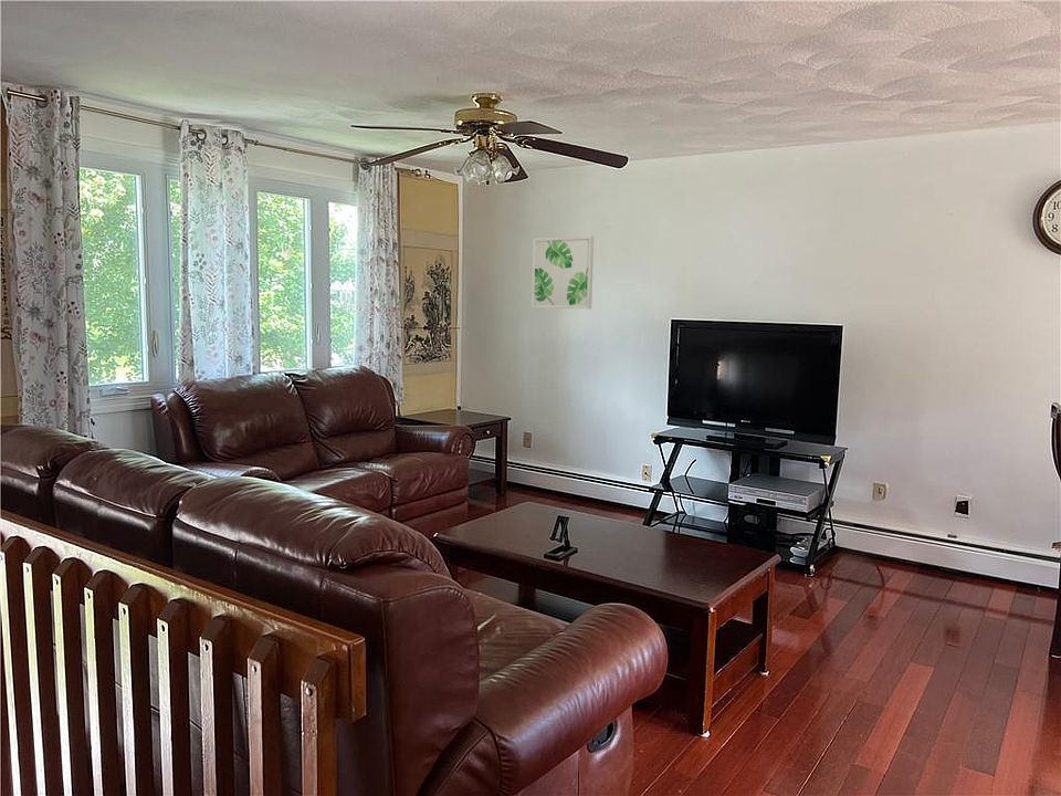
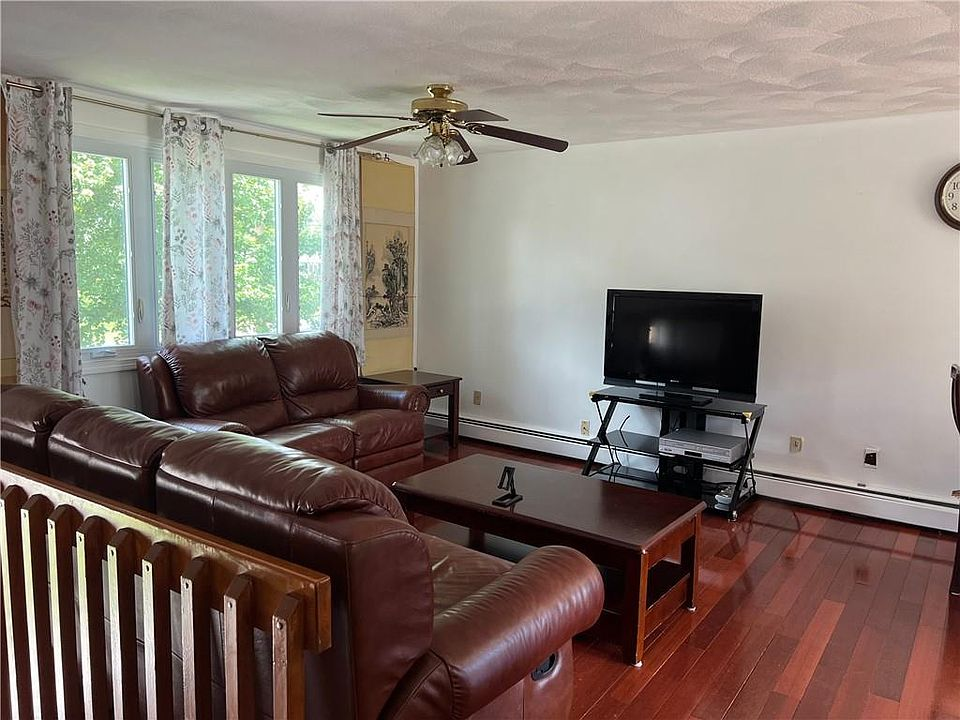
- wall art (561, 273)
